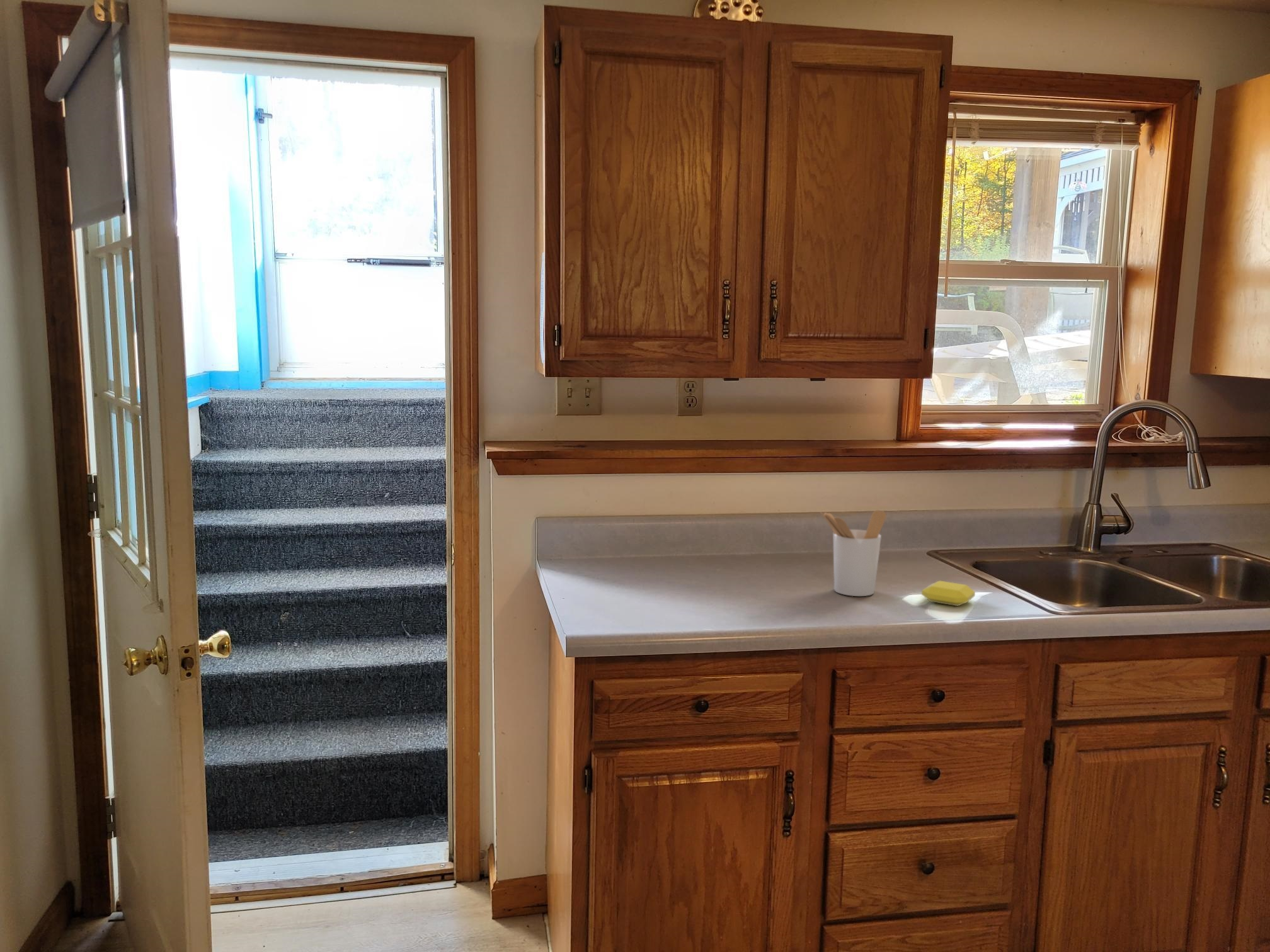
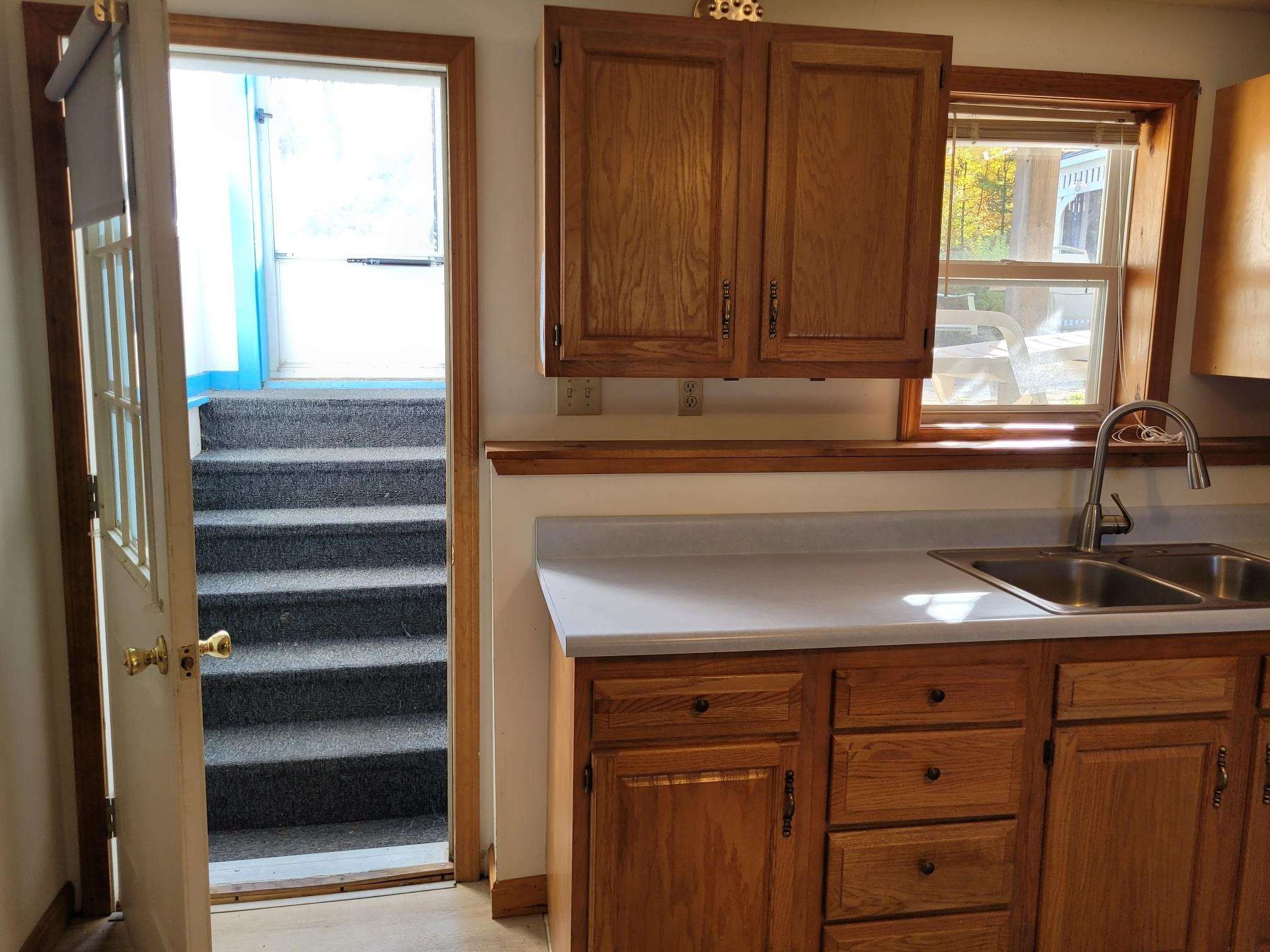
- utensil holder (849, 550)
- soap bar (948, 593)
